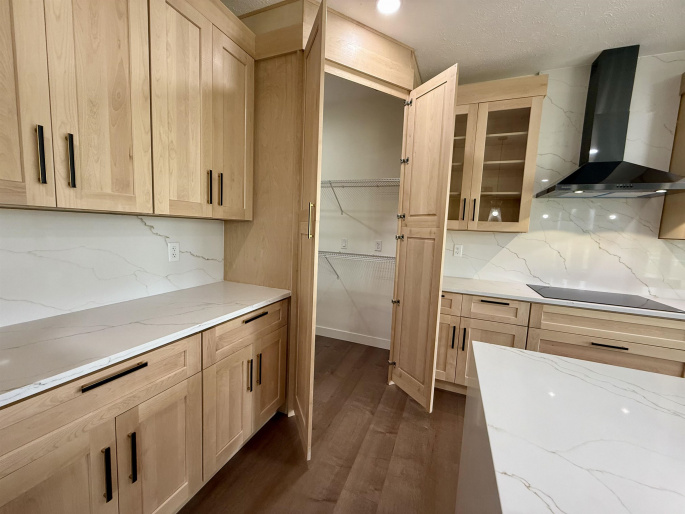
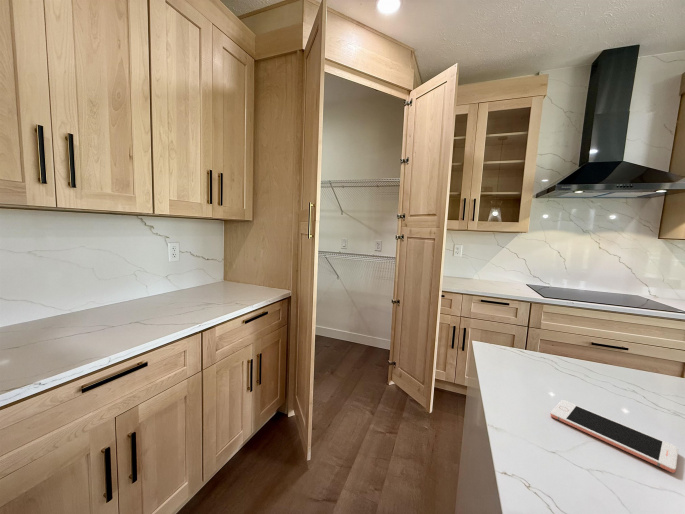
+ cell phone (609, 430)
